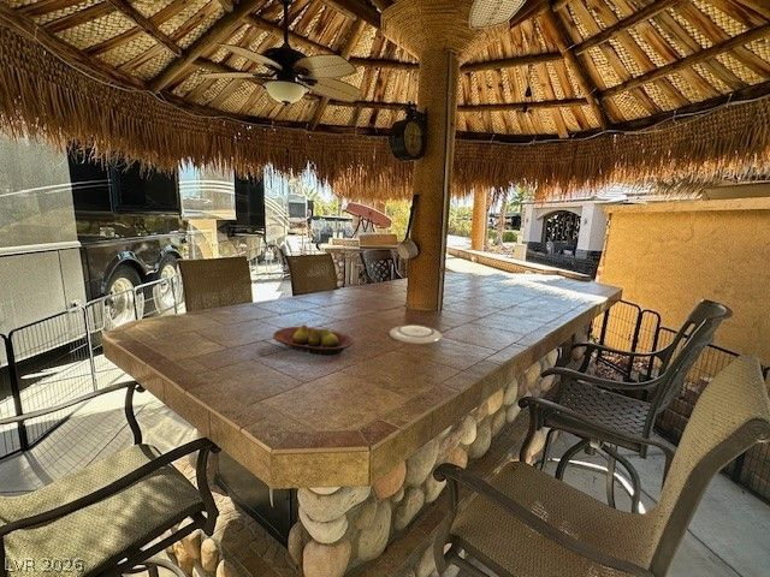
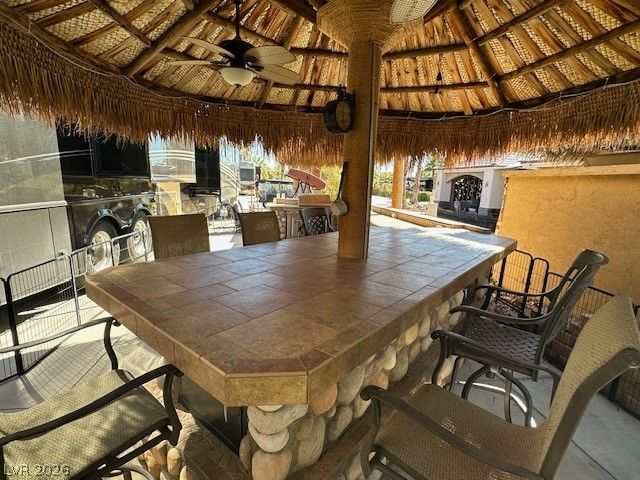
- plate (415, 332)
- fruit bowl (313, 338)
